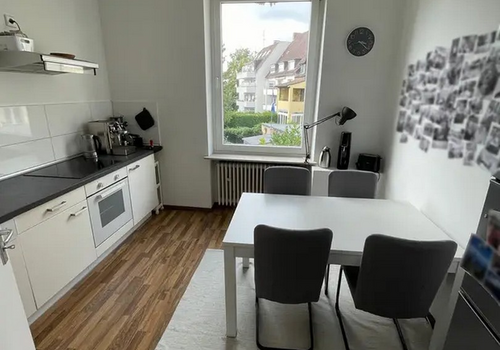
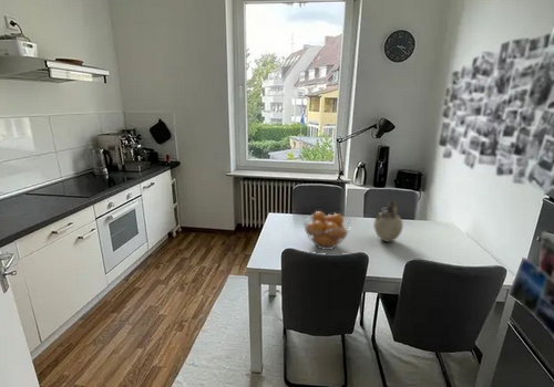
+ vase (388, 221)
+ fruit basket (326, 229)
